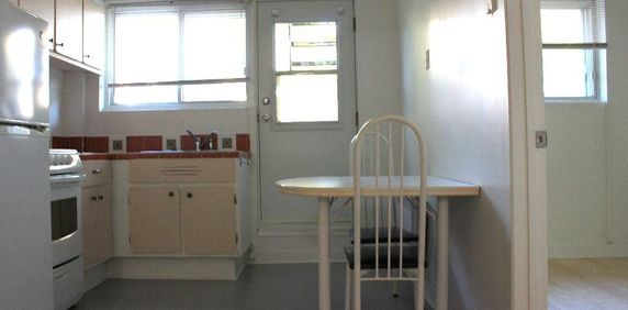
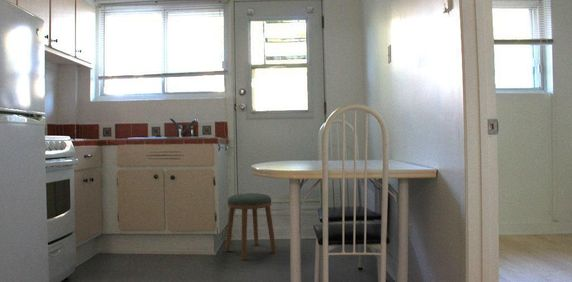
+ stool (253, 222)
